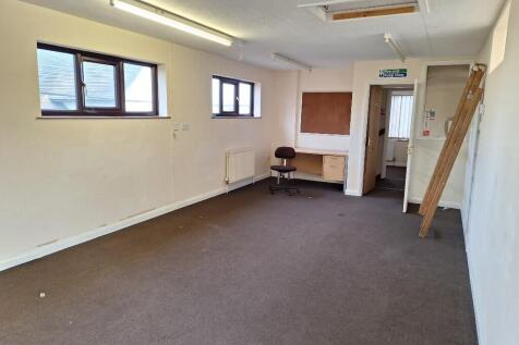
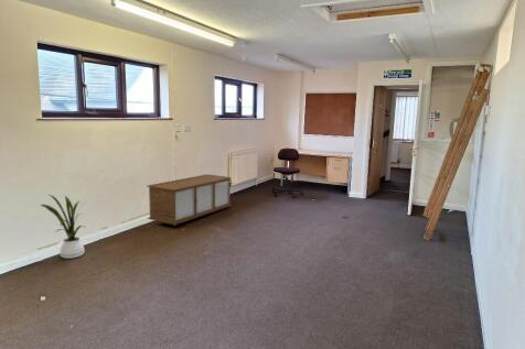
+ house plant (67, 223)
+ storage cabinet (192, 197)
